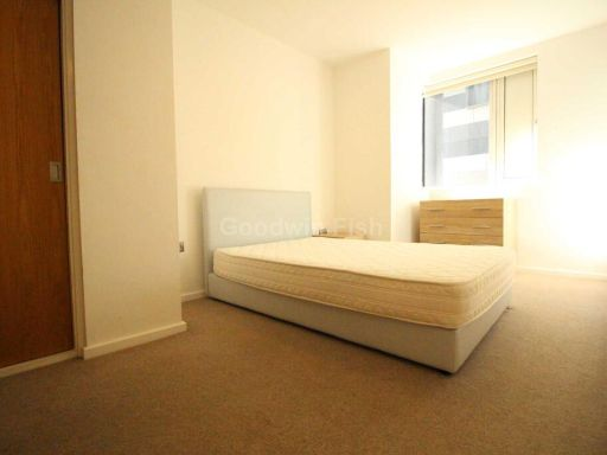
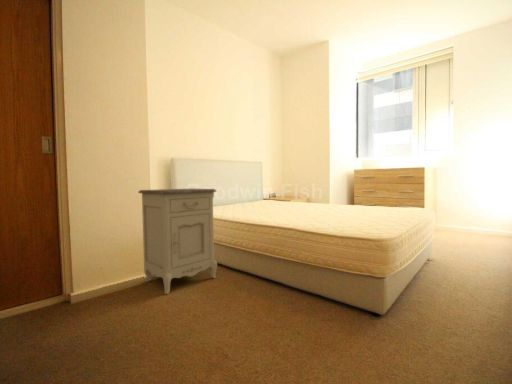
+ nightstand (181, 235)
